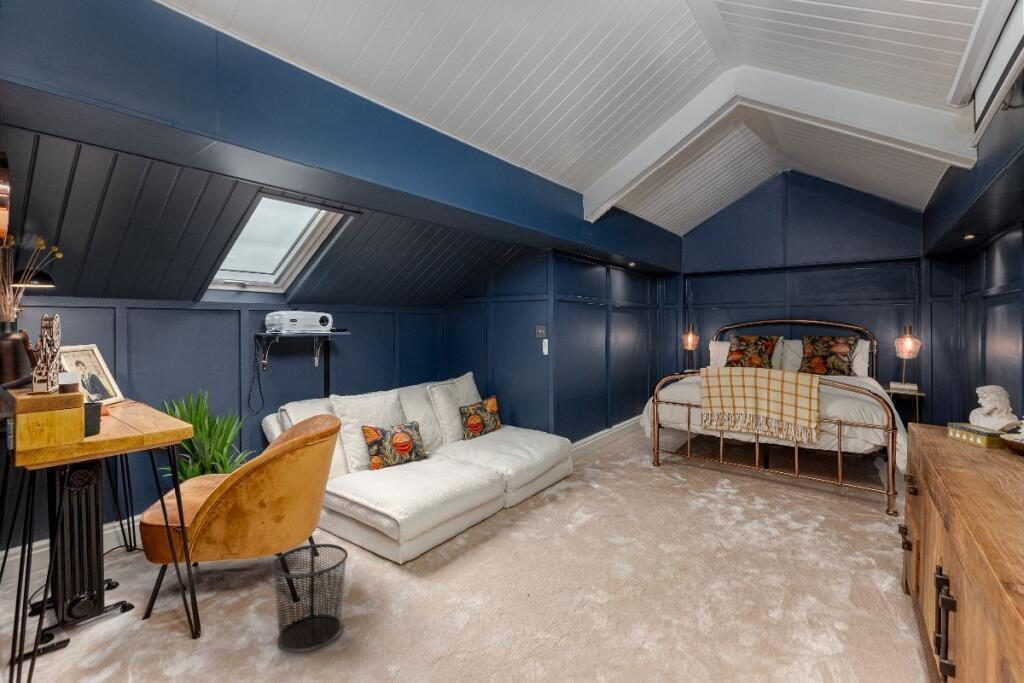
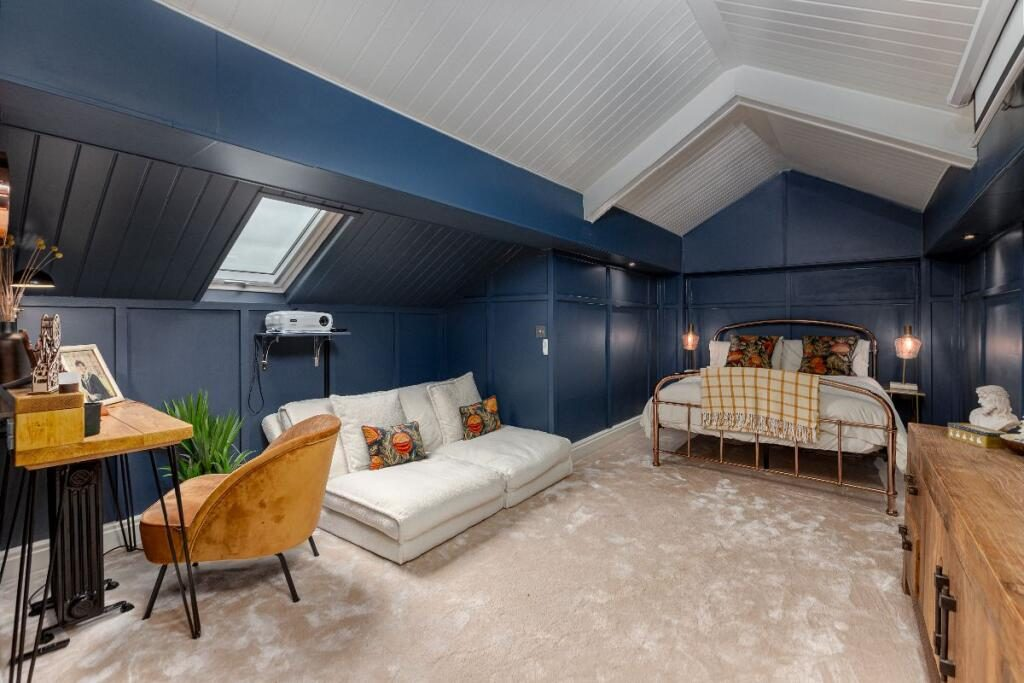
- waste bin (310, 595)
